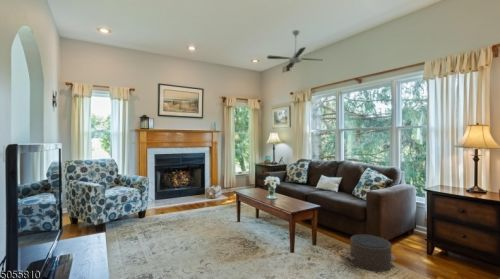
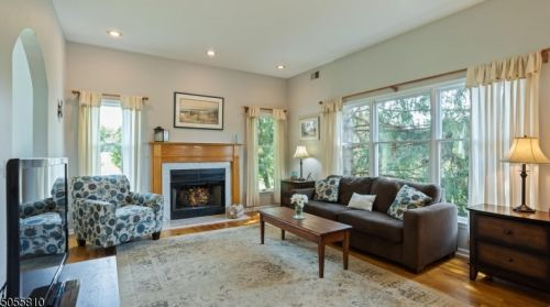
- ceiling fan (295, 46)
- pouf (369, 250)
